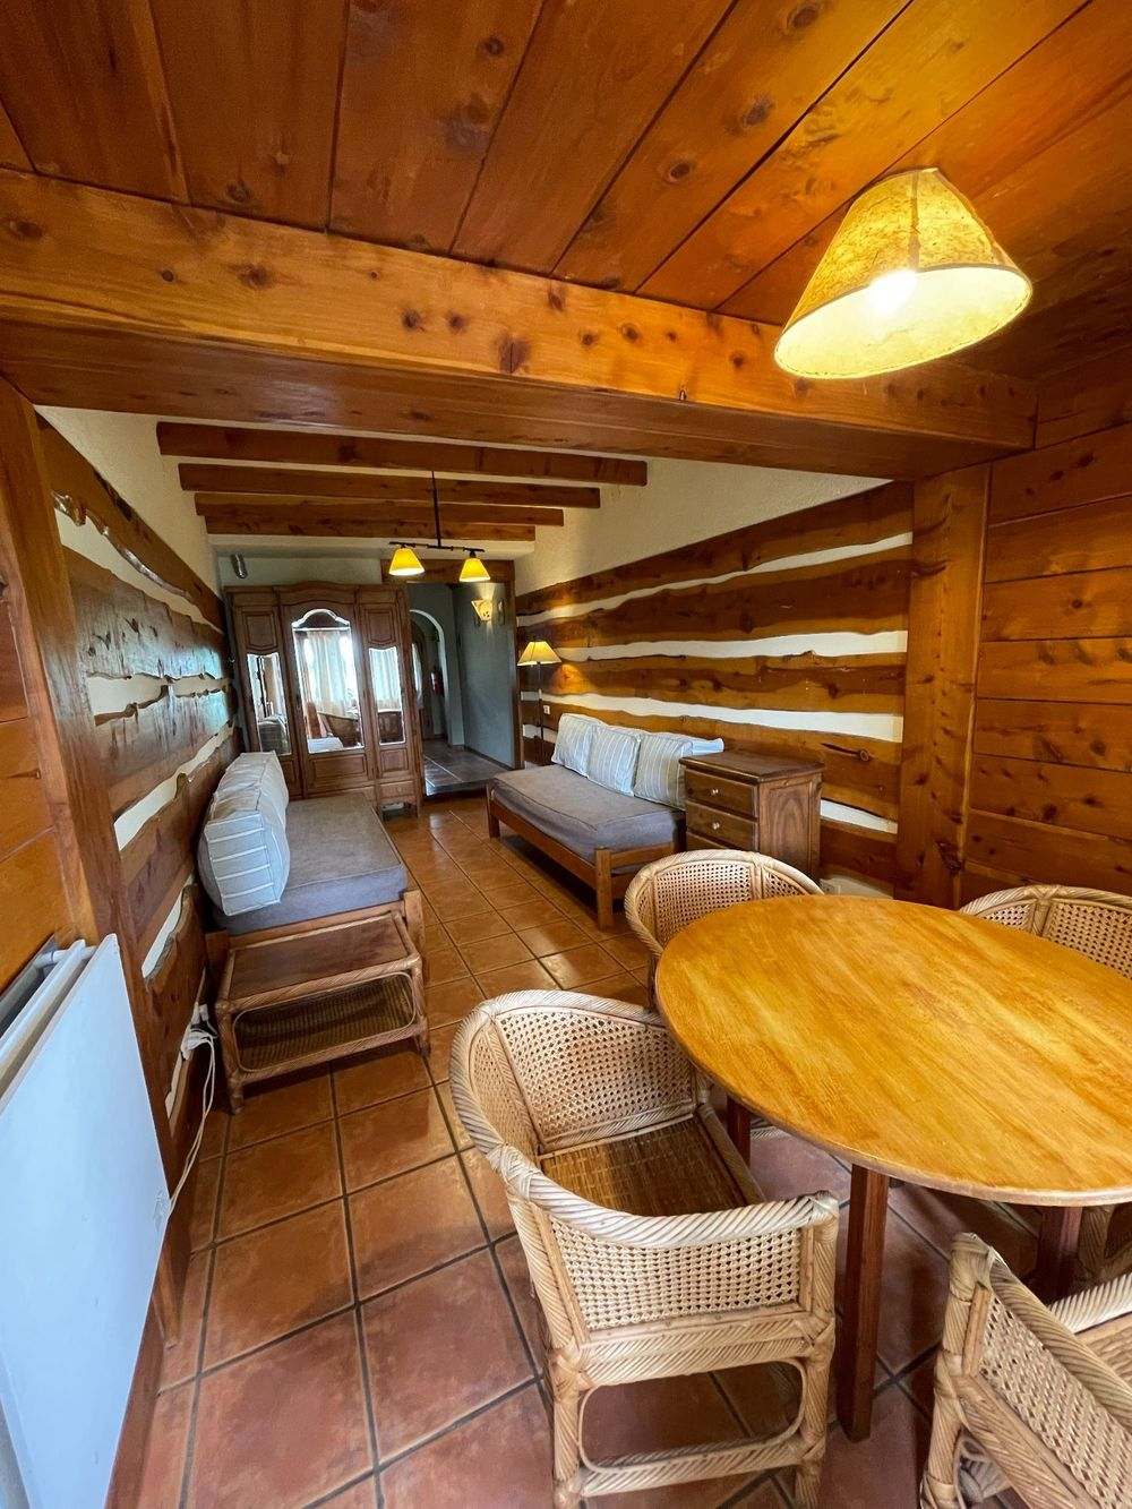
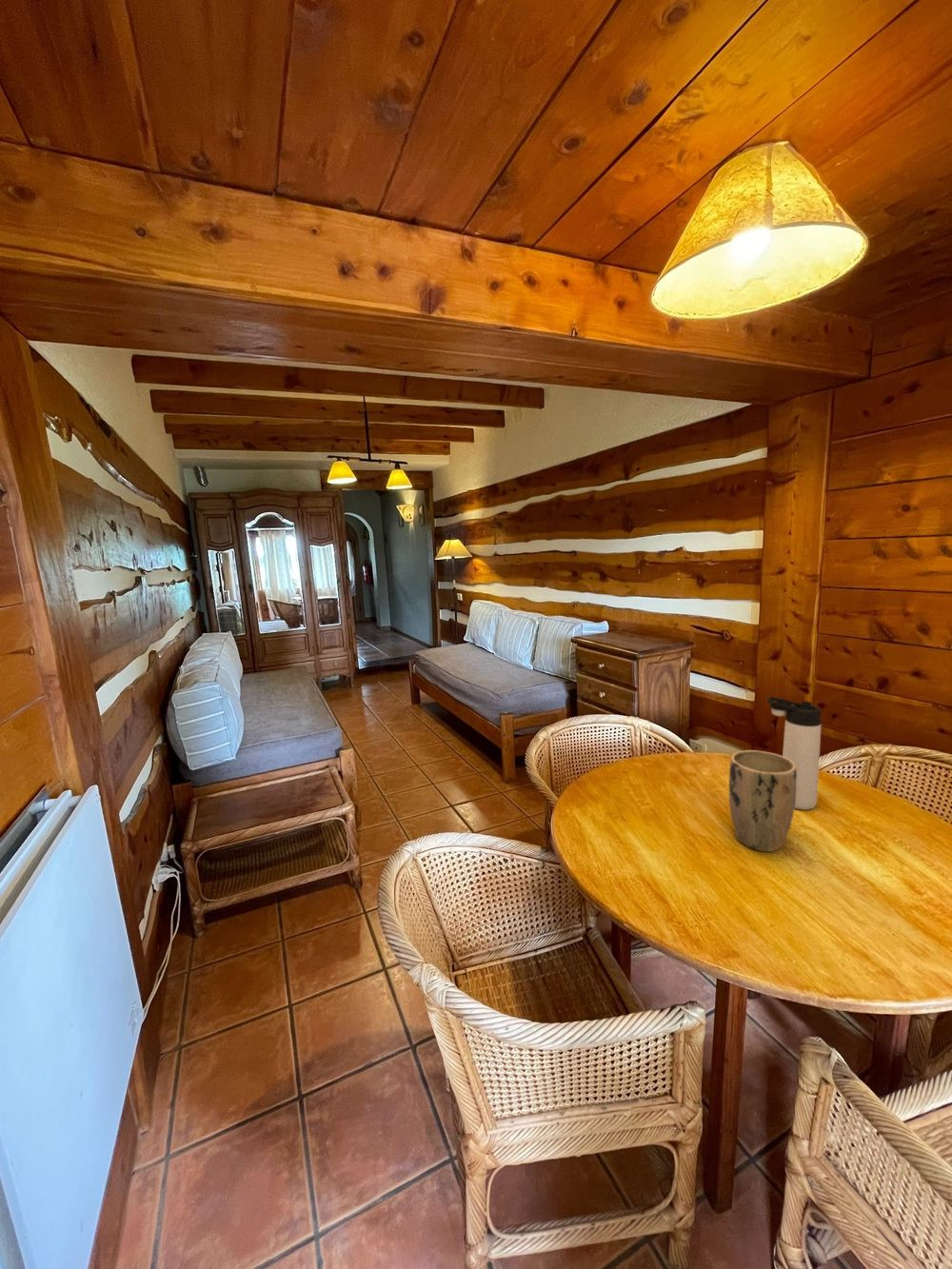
+ thermos bottle (791, 751)
+ plant pot (760, 801)
